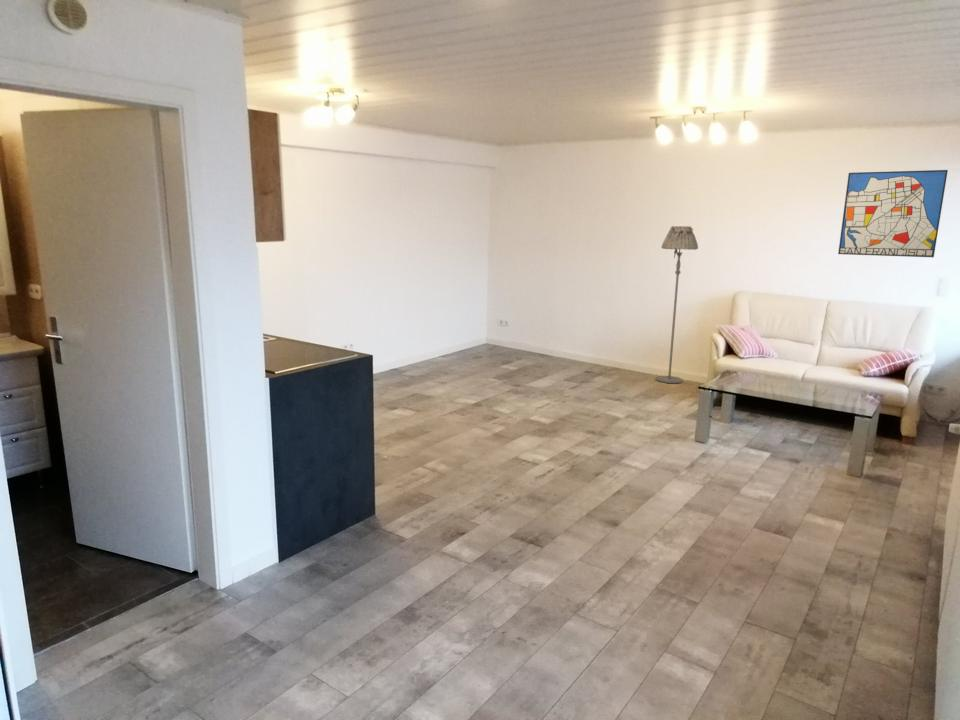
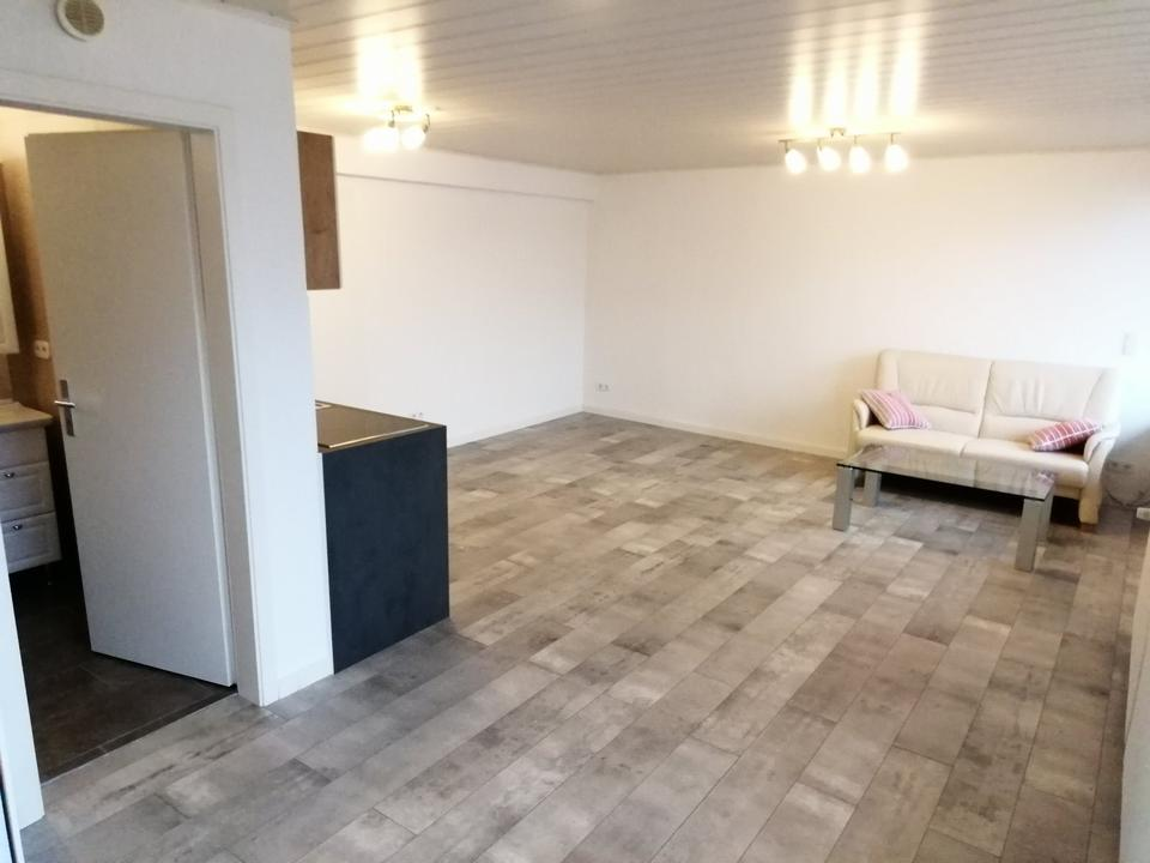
- wall art (890, 214)
- floor lamp (674, 305)
